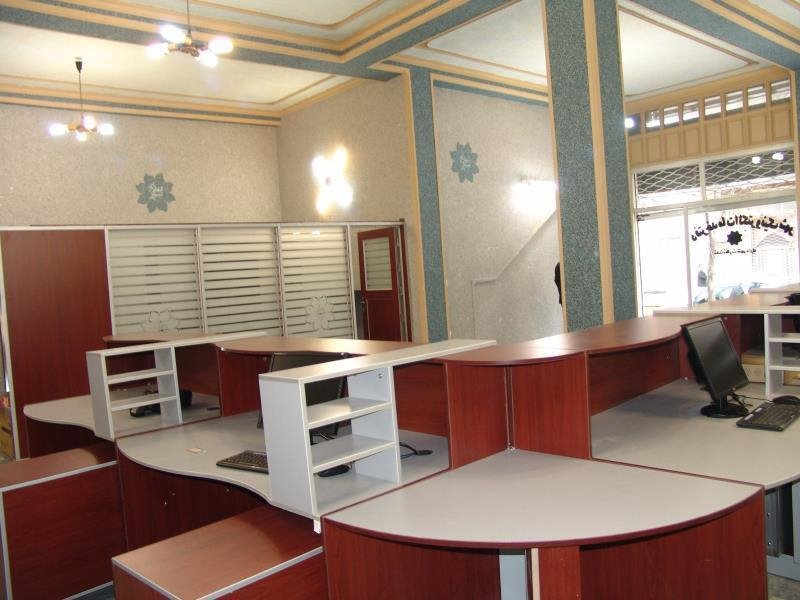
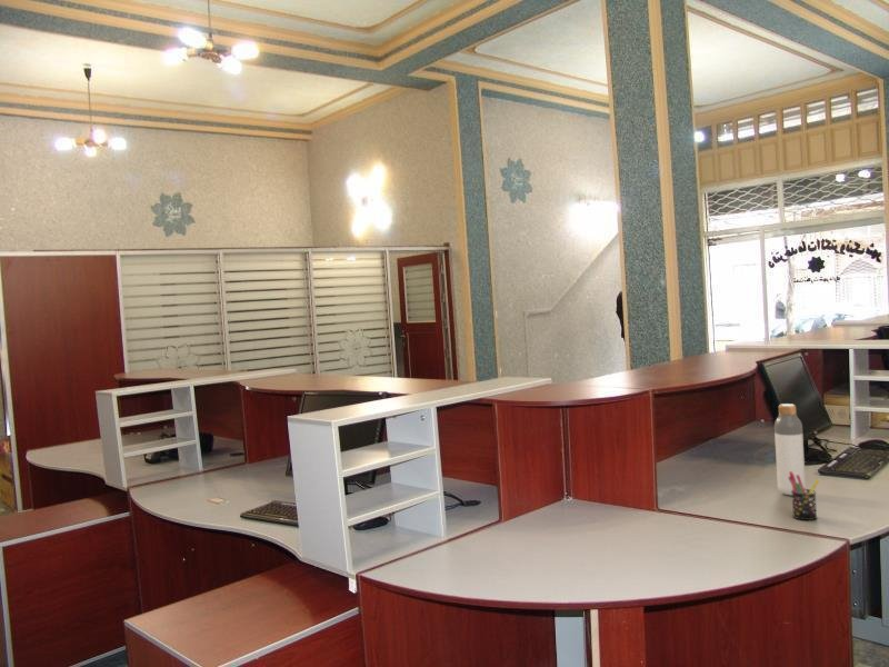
+ bottle (789, 449)
+ pen holder (801, 495)
